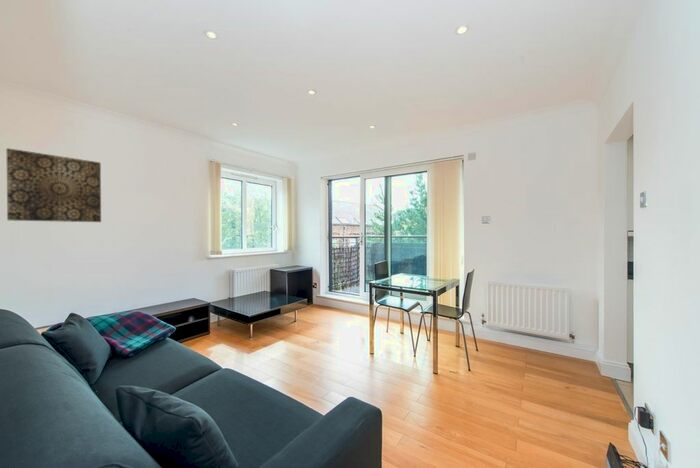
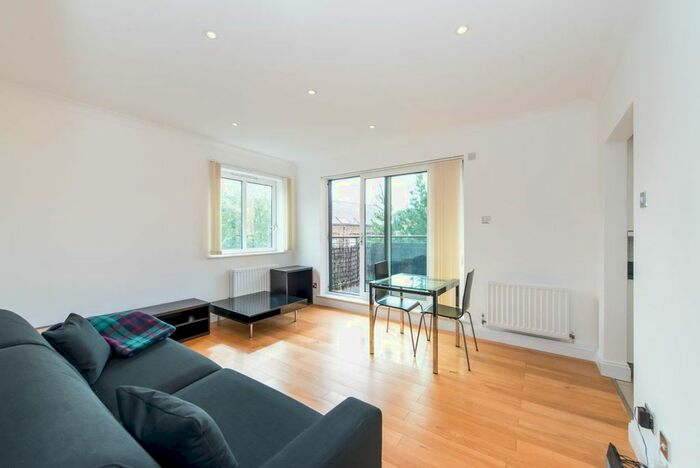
- wall art (58, 188)
